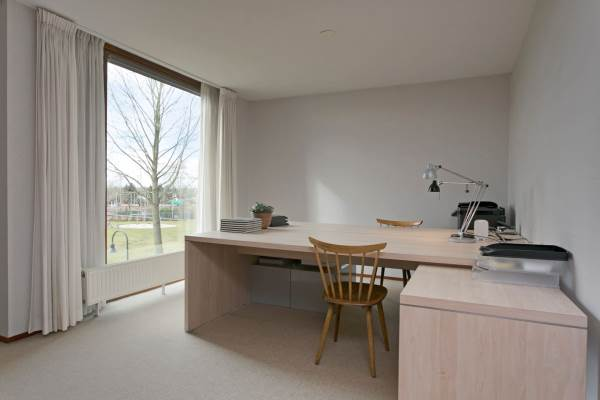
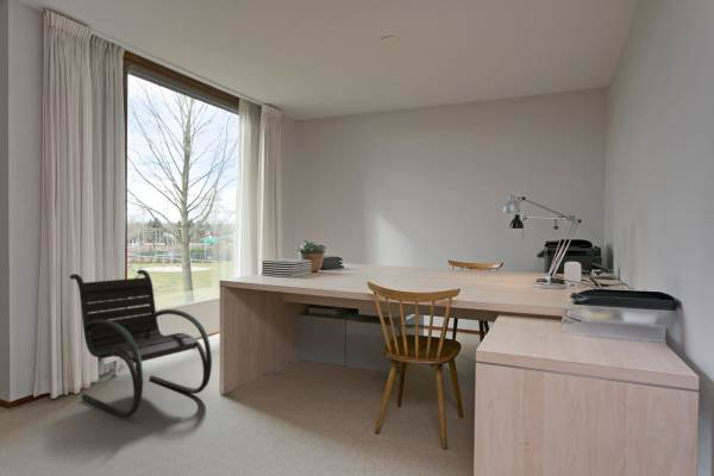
+ lounge chair (139, 336)
